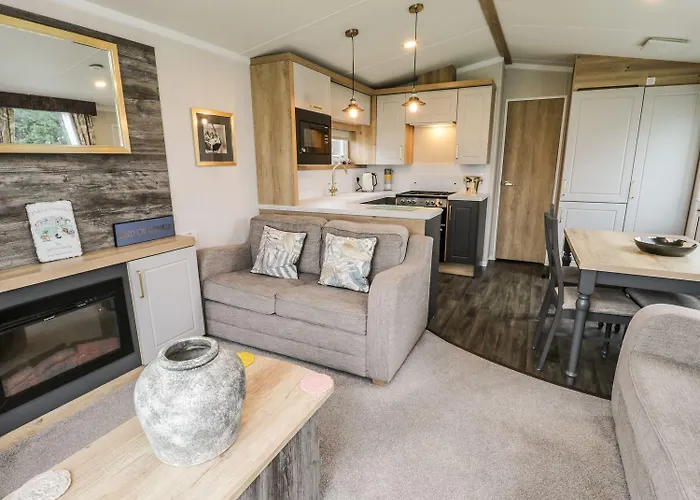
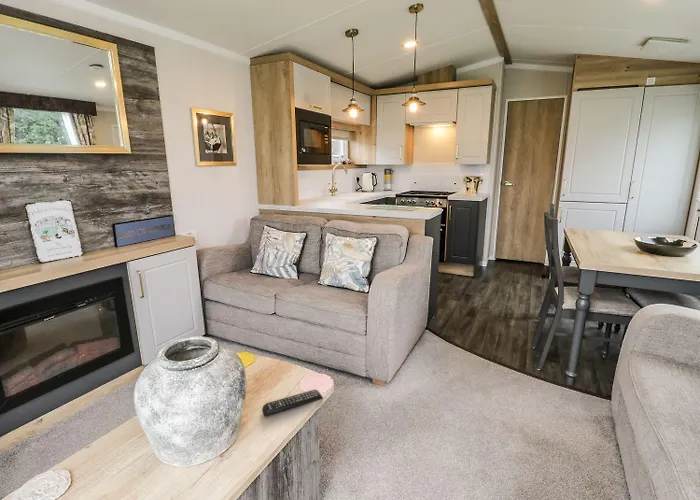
+ remote control (293, 402)
